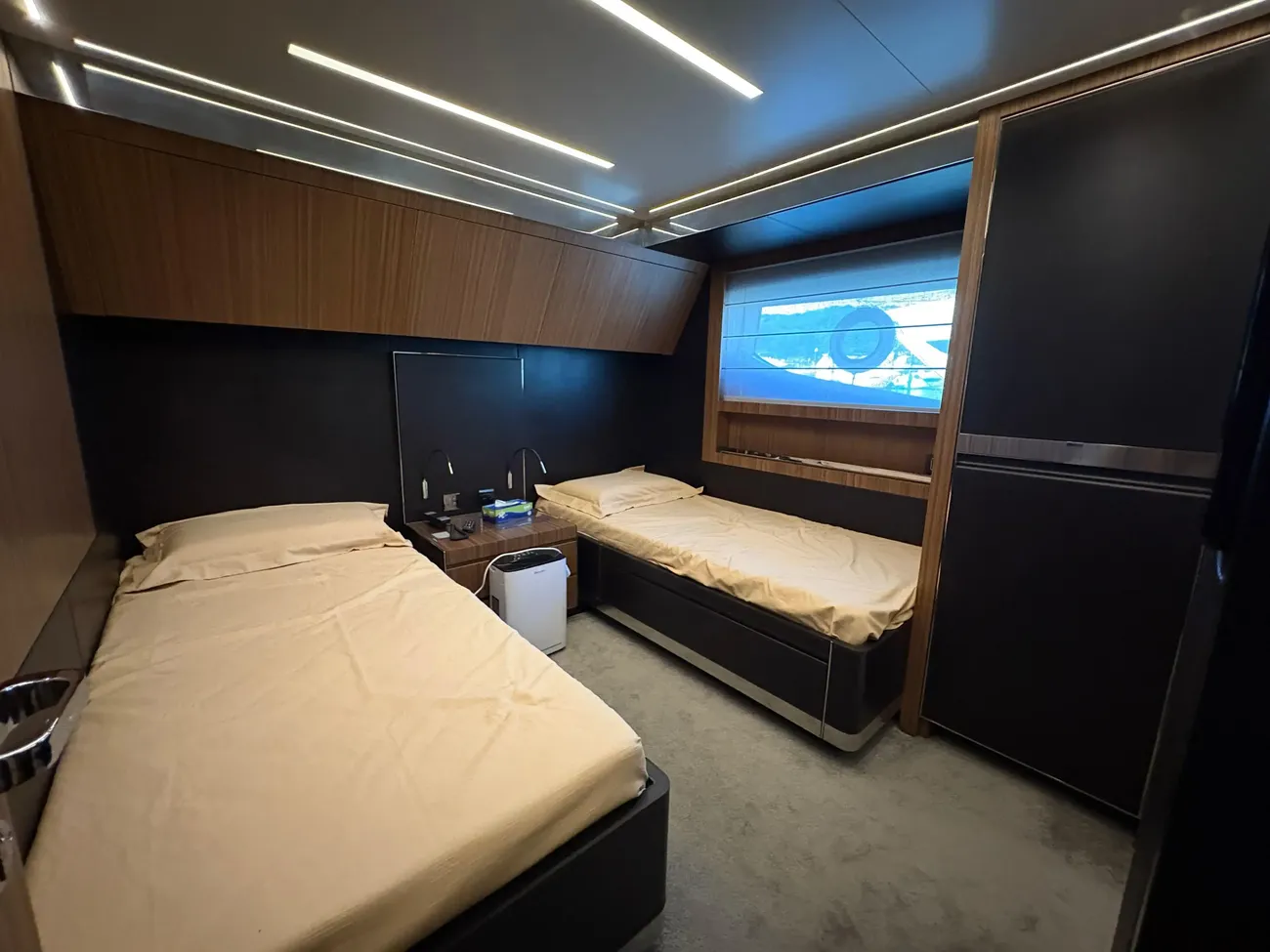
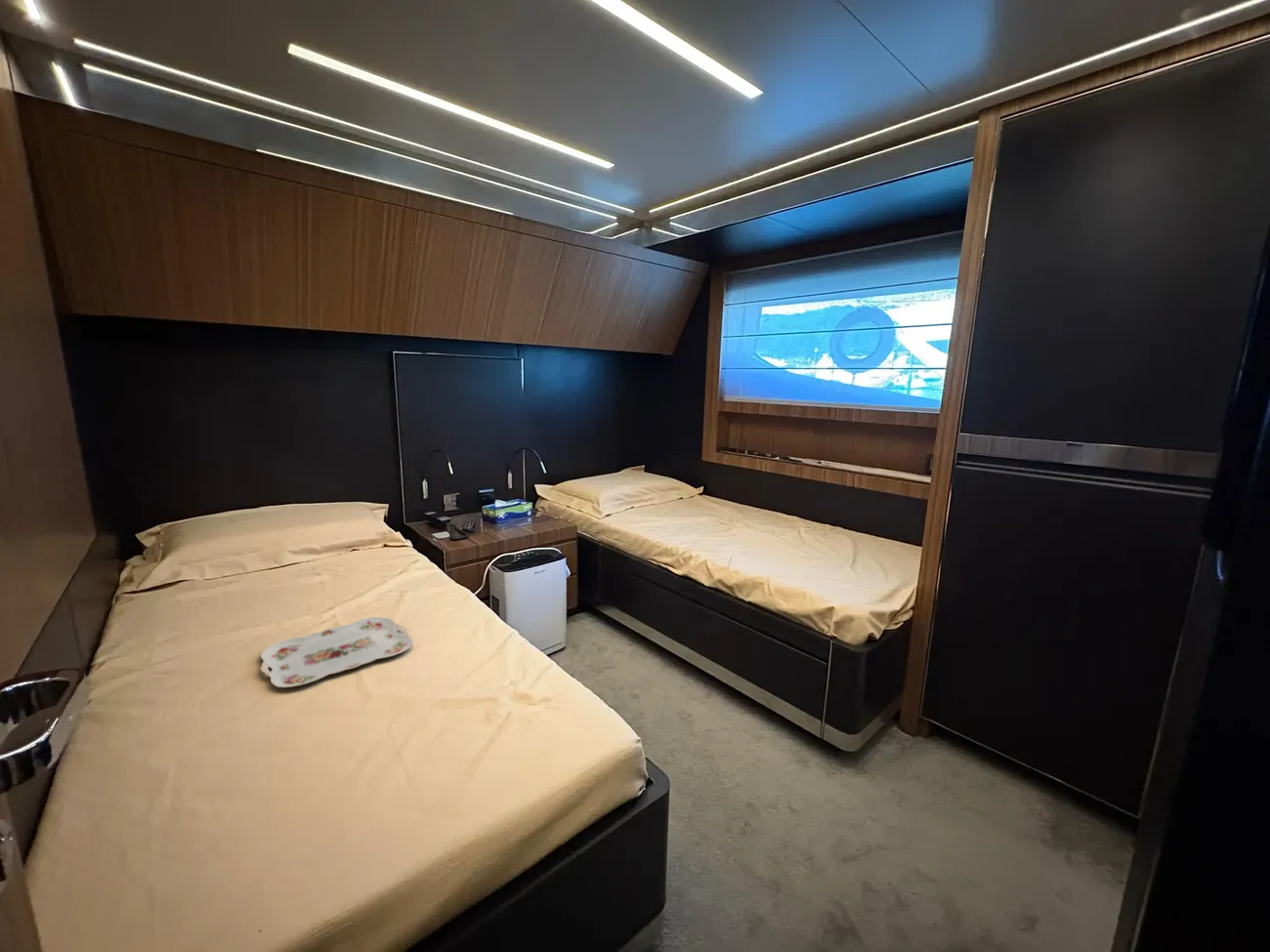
+ serving tray (339, 648)
